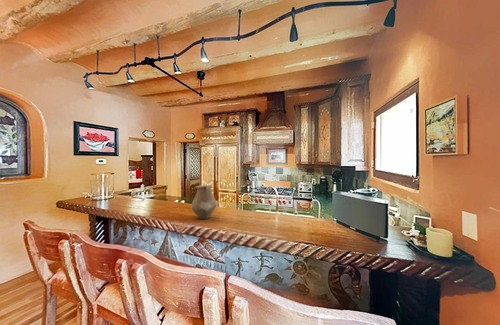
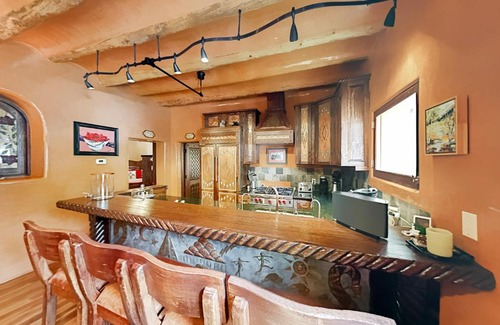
- pitcher (204, 201)
